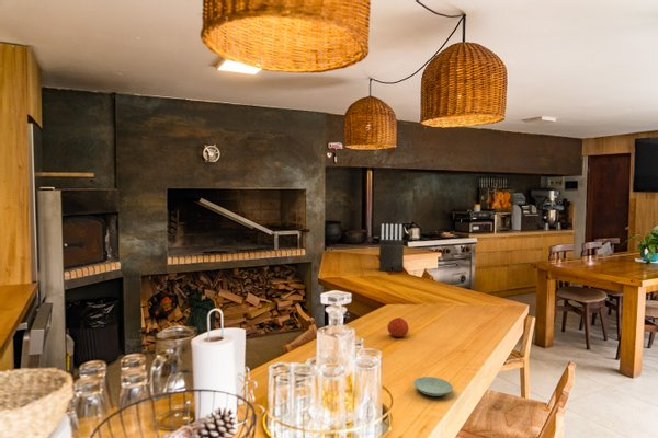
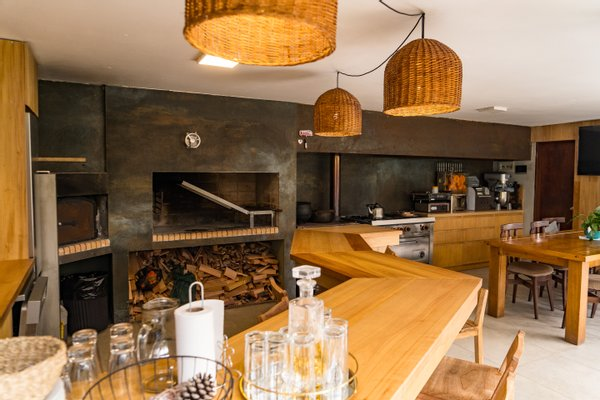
- knife block (390, 247)
- saucer (432, 388)
- fruit (397, 326)
